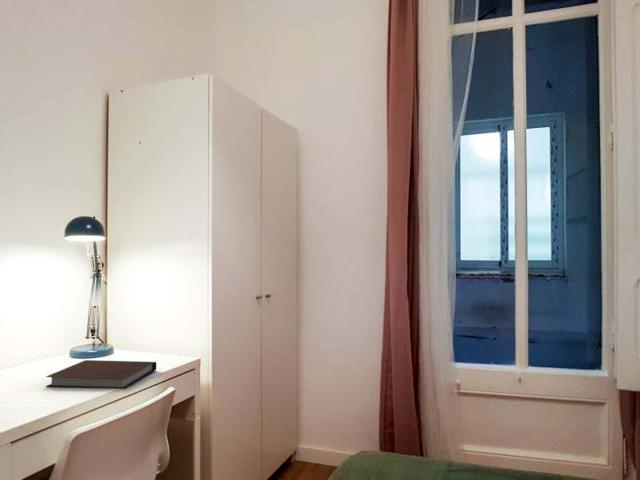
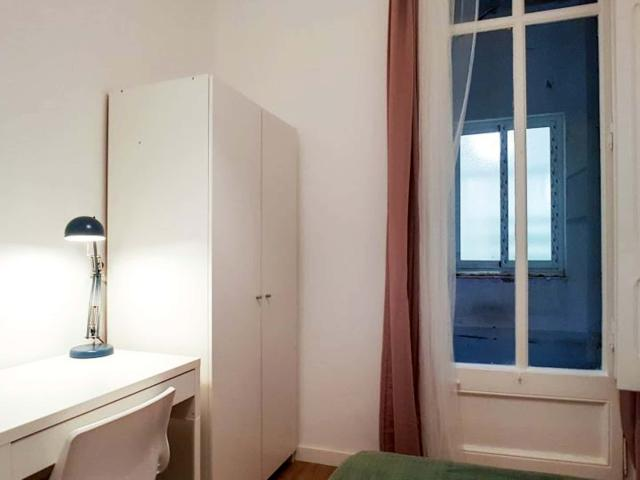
- notebook (104, 373)
